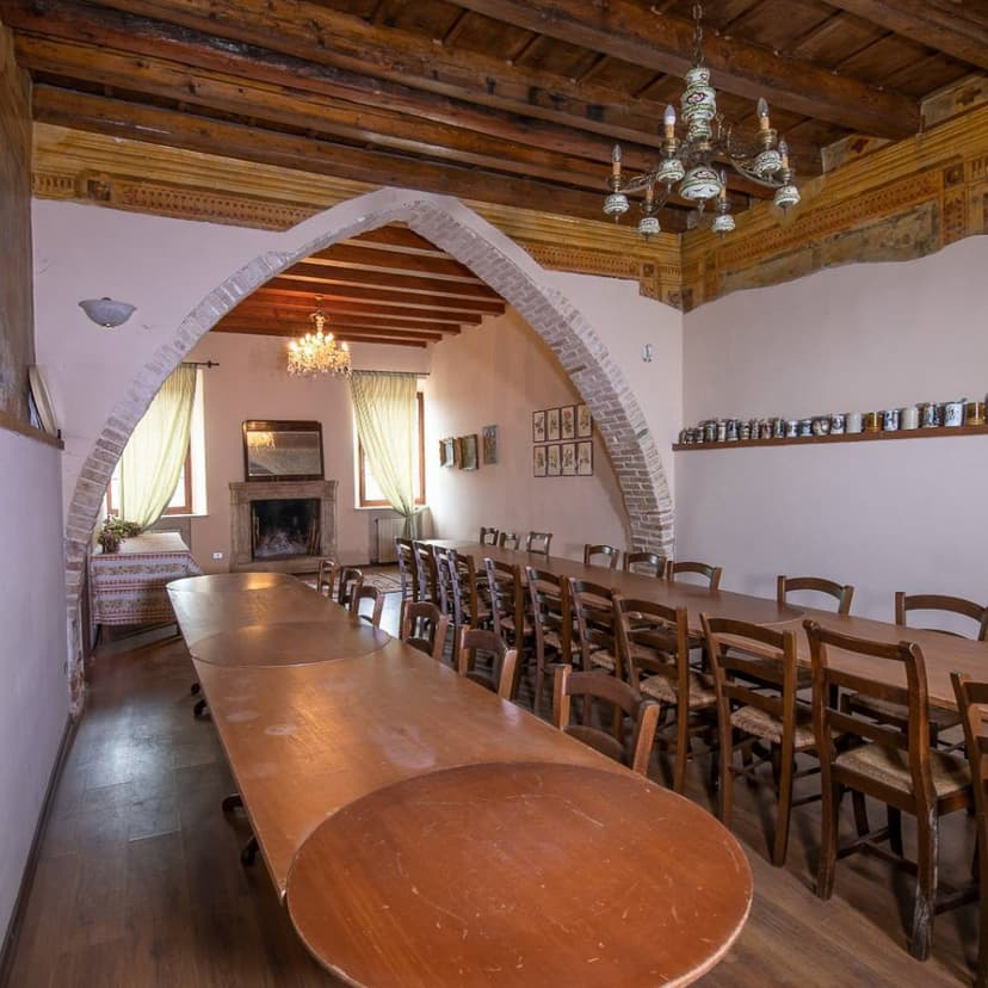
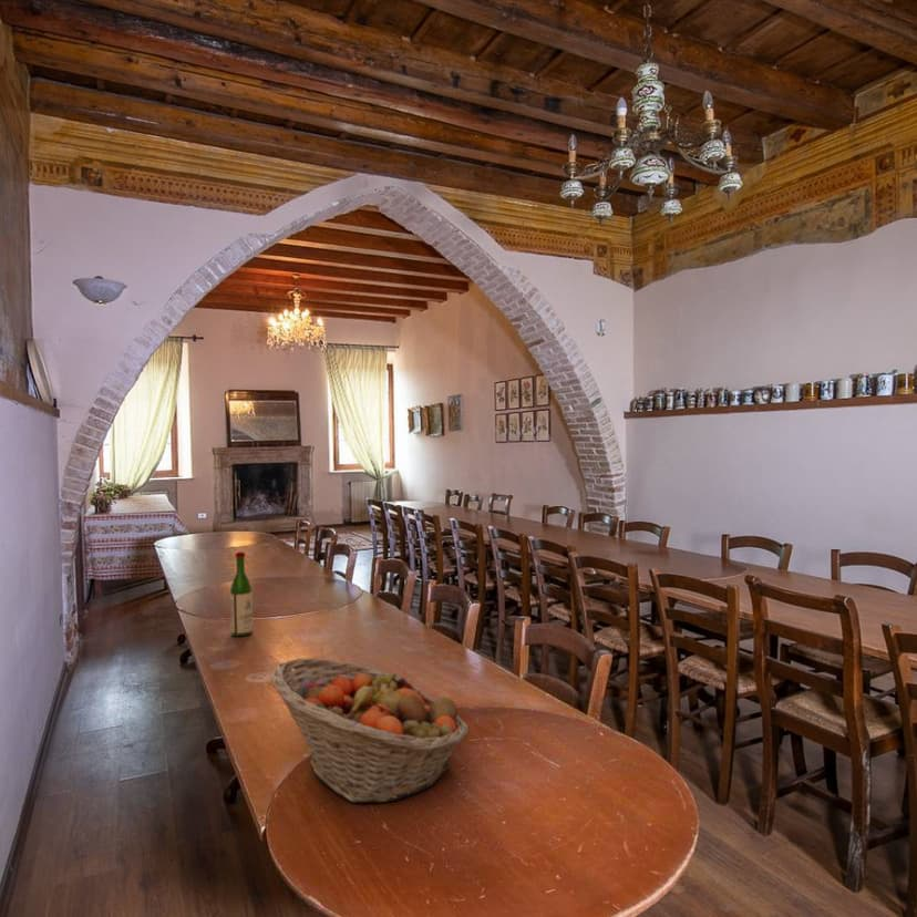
+ fruit basket (368, 714)
+ wine bottle (240, 593)
